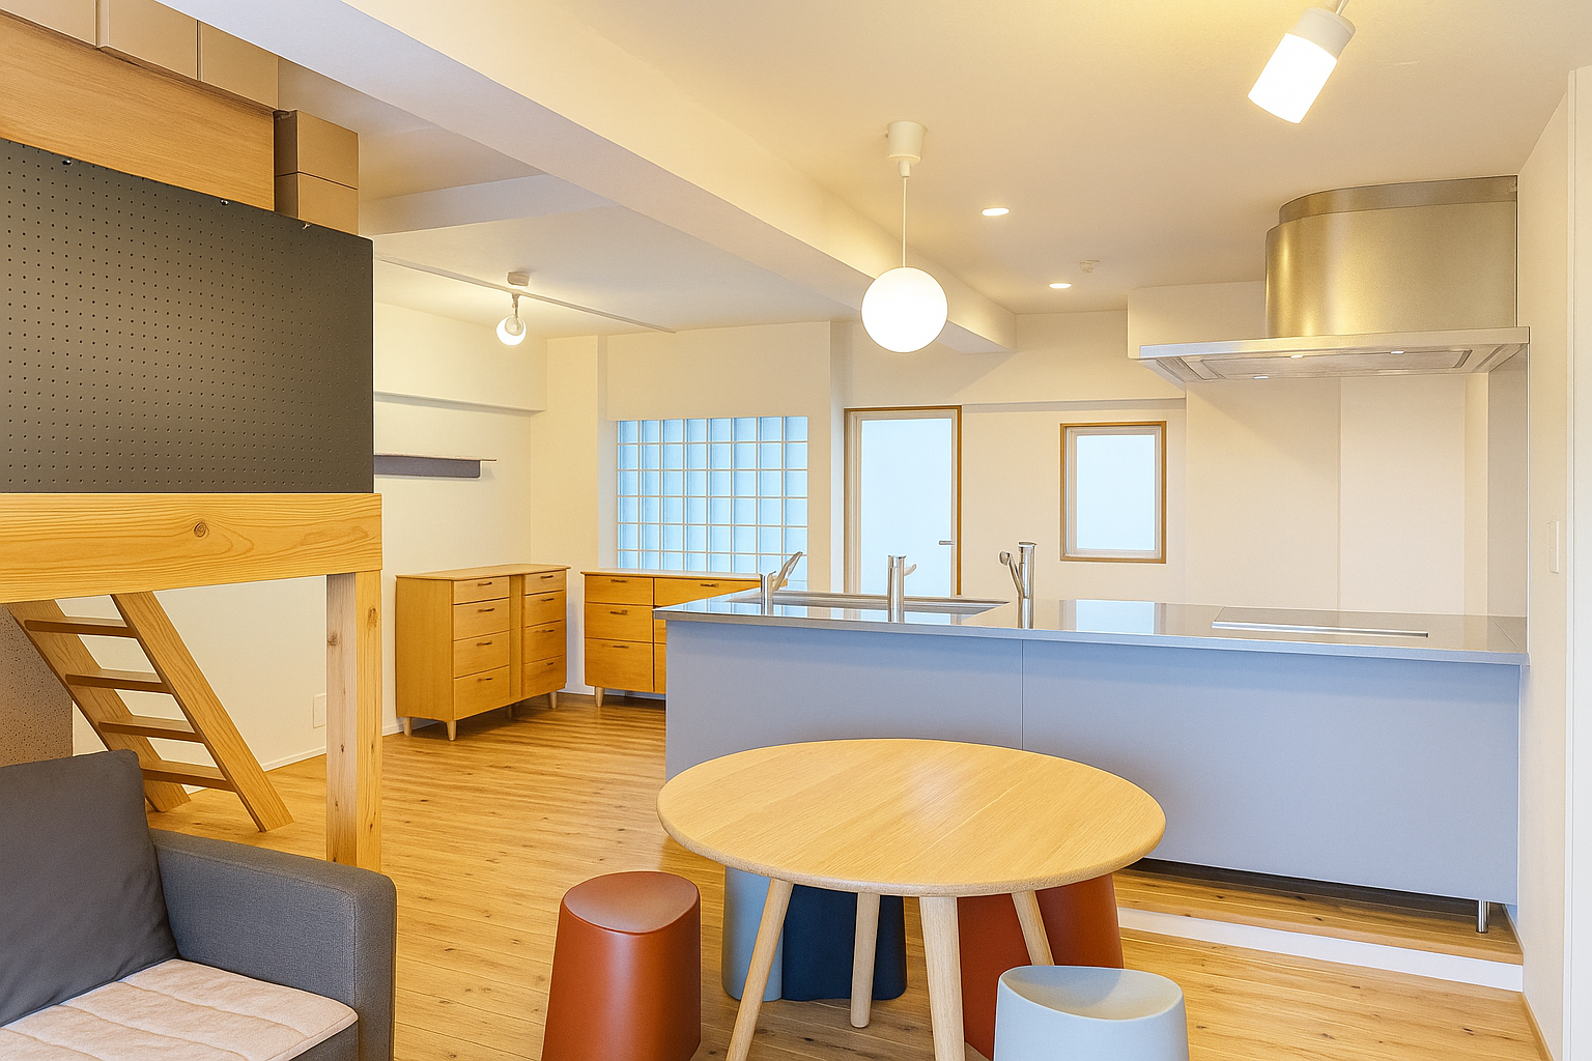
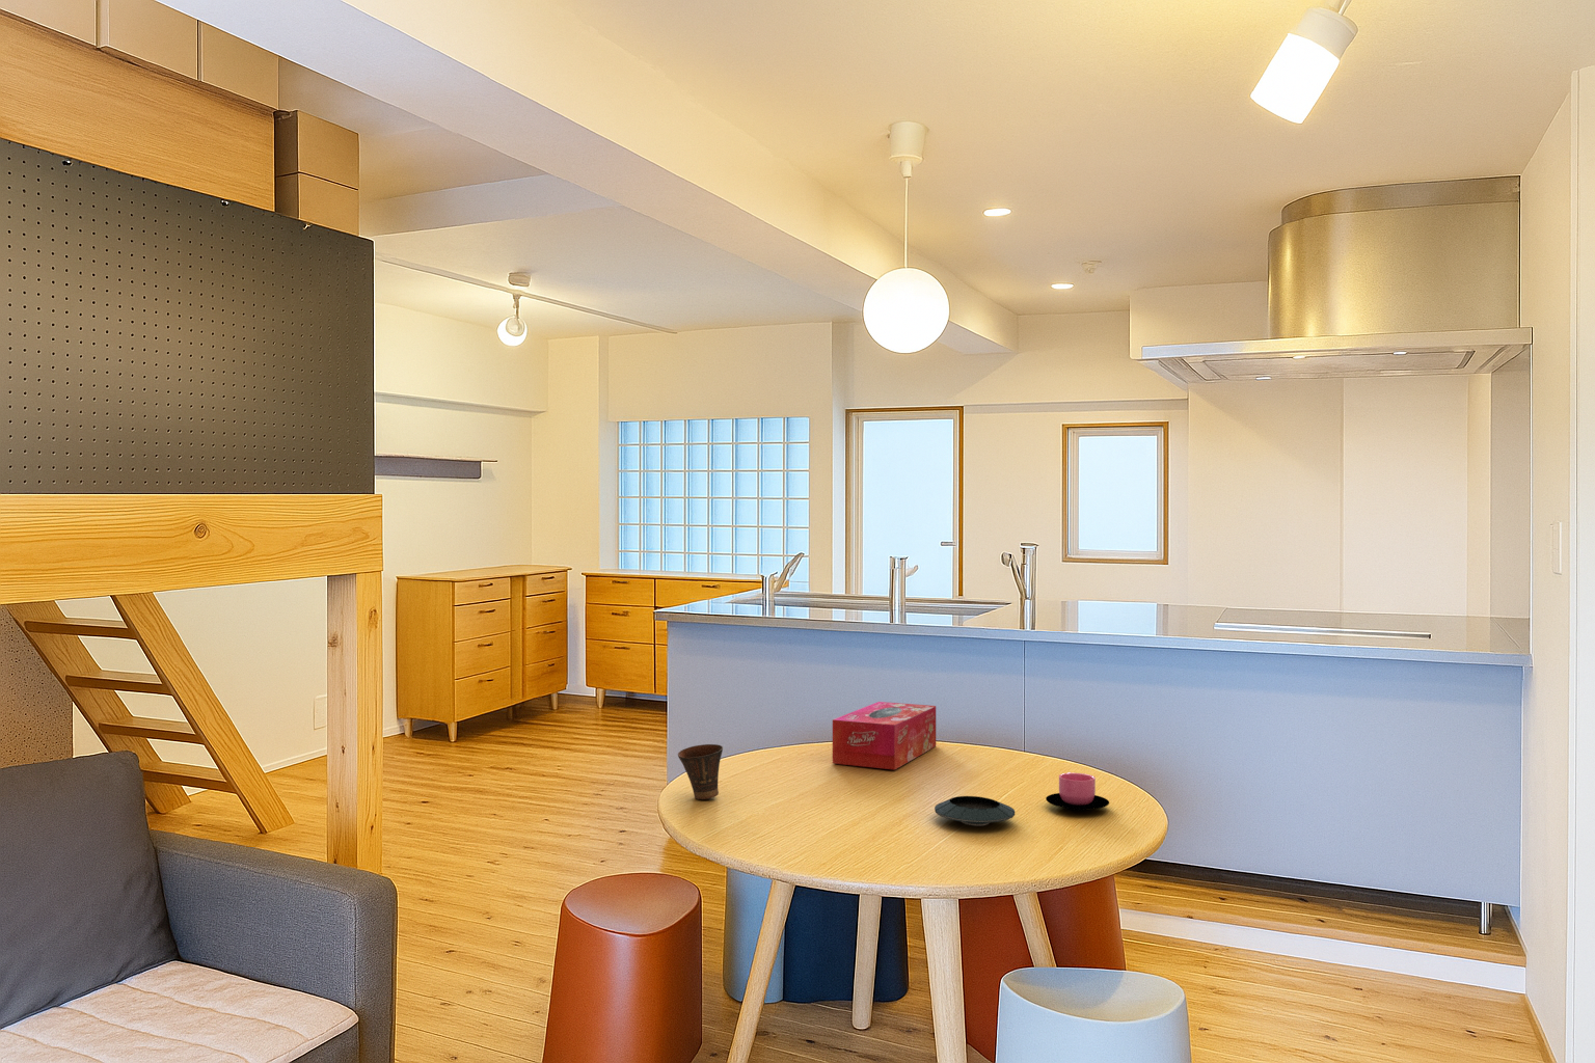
+ cup (1076, 793)
+ saucer (974, 808)
+ cup (700, 772)
+ tissue box (885, 733)
